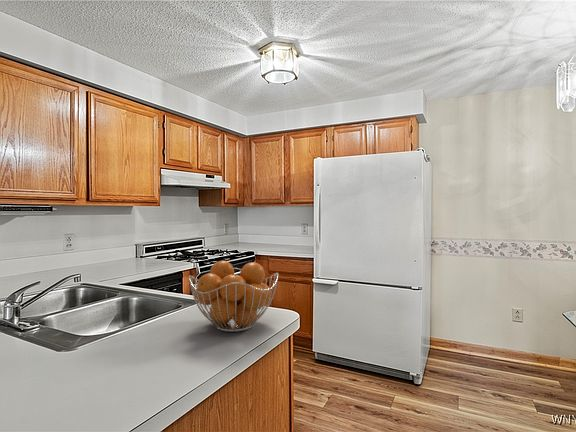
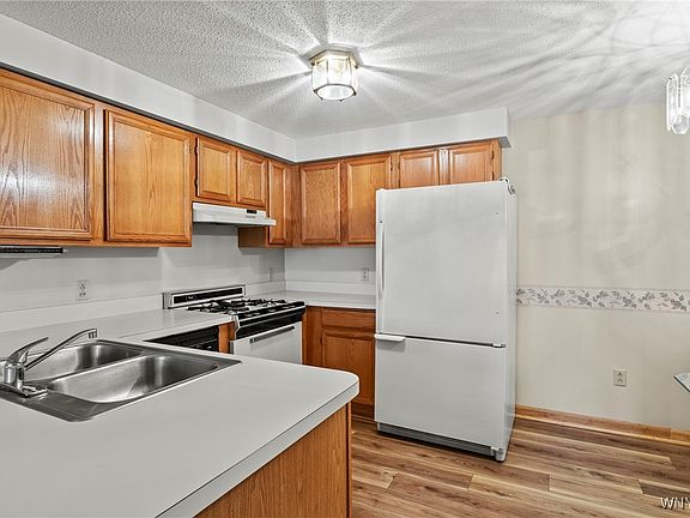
- fruit basket (234, 293)
